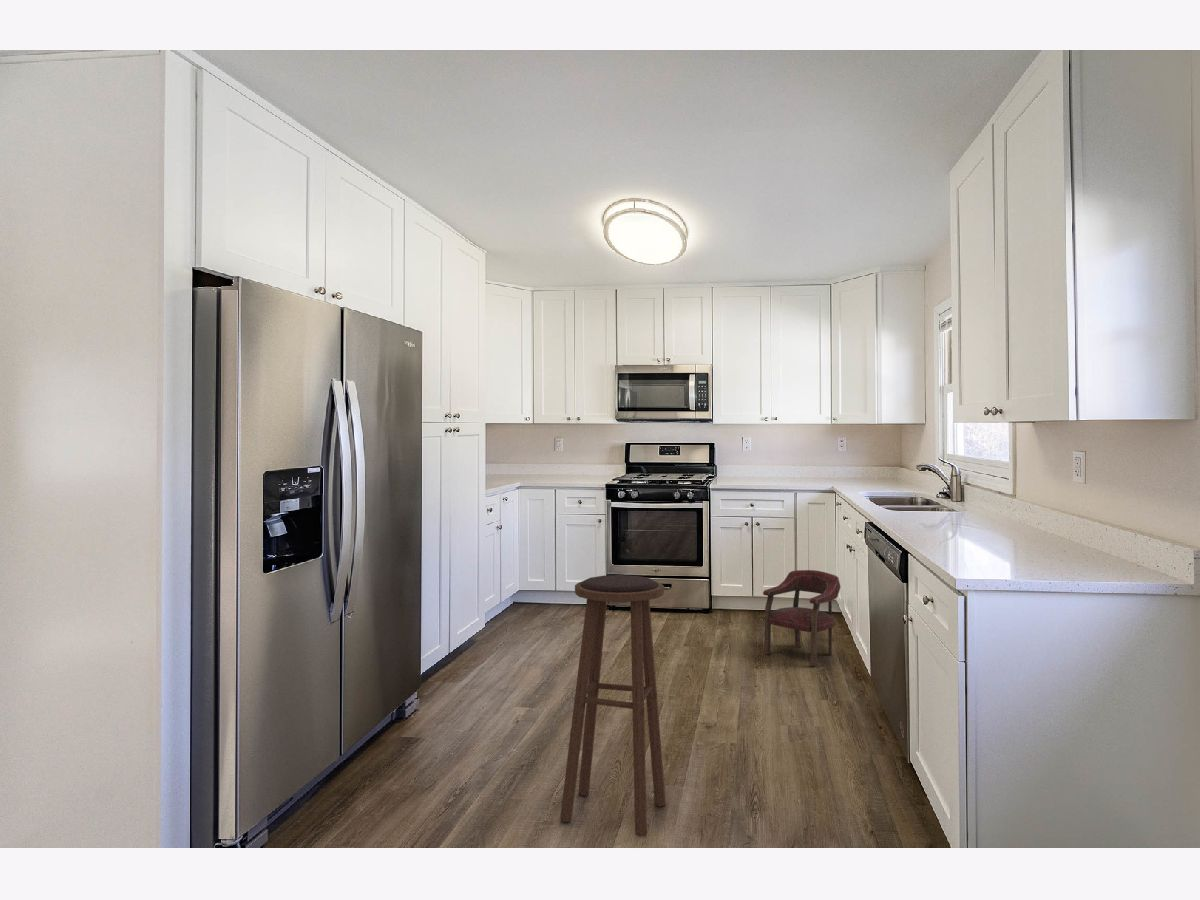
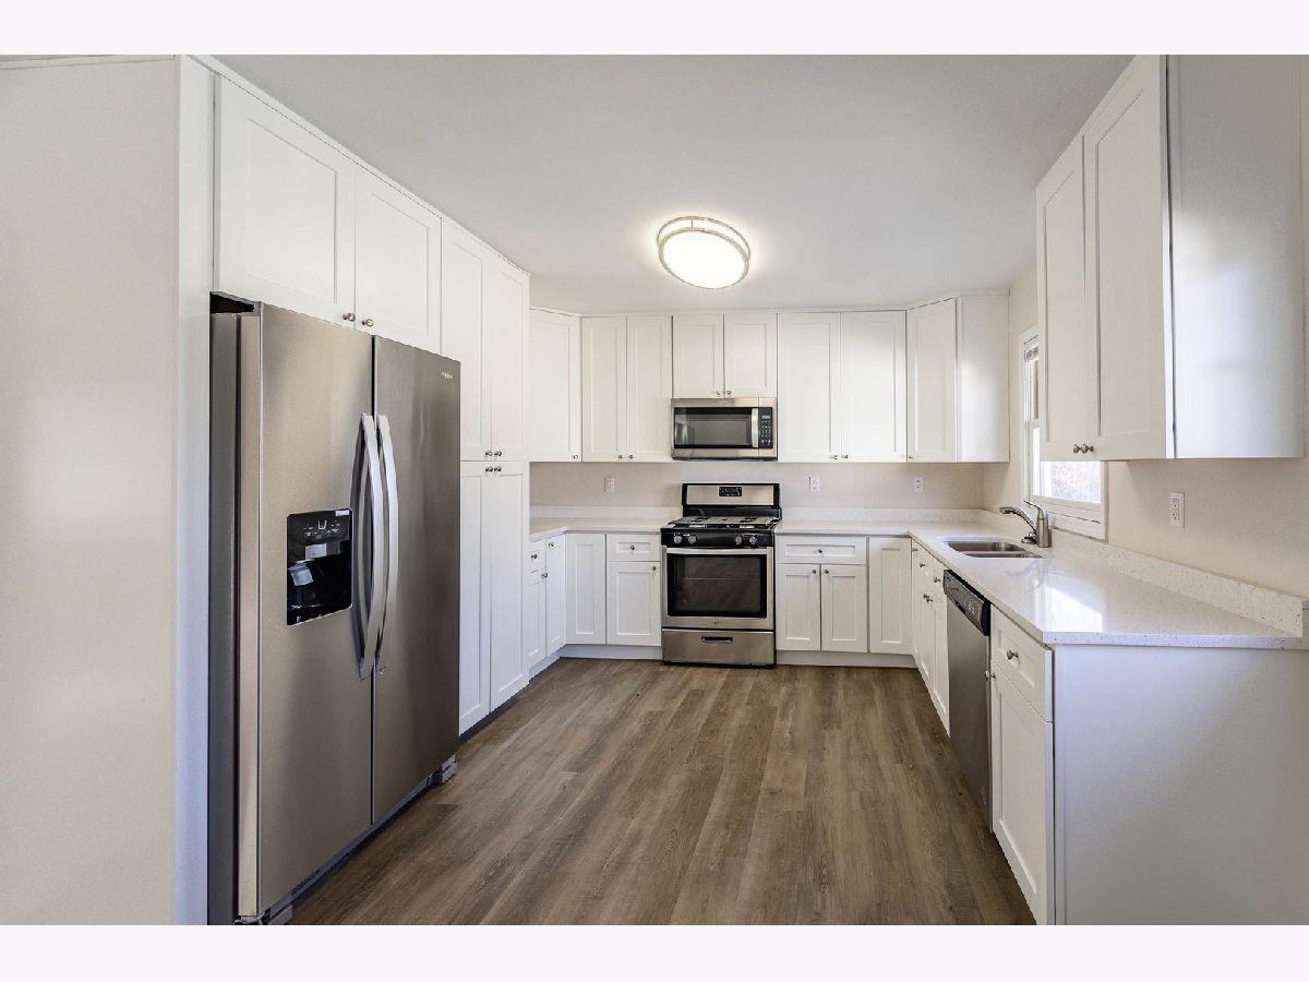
- stool (614, 700)
- stool (802, 614)
